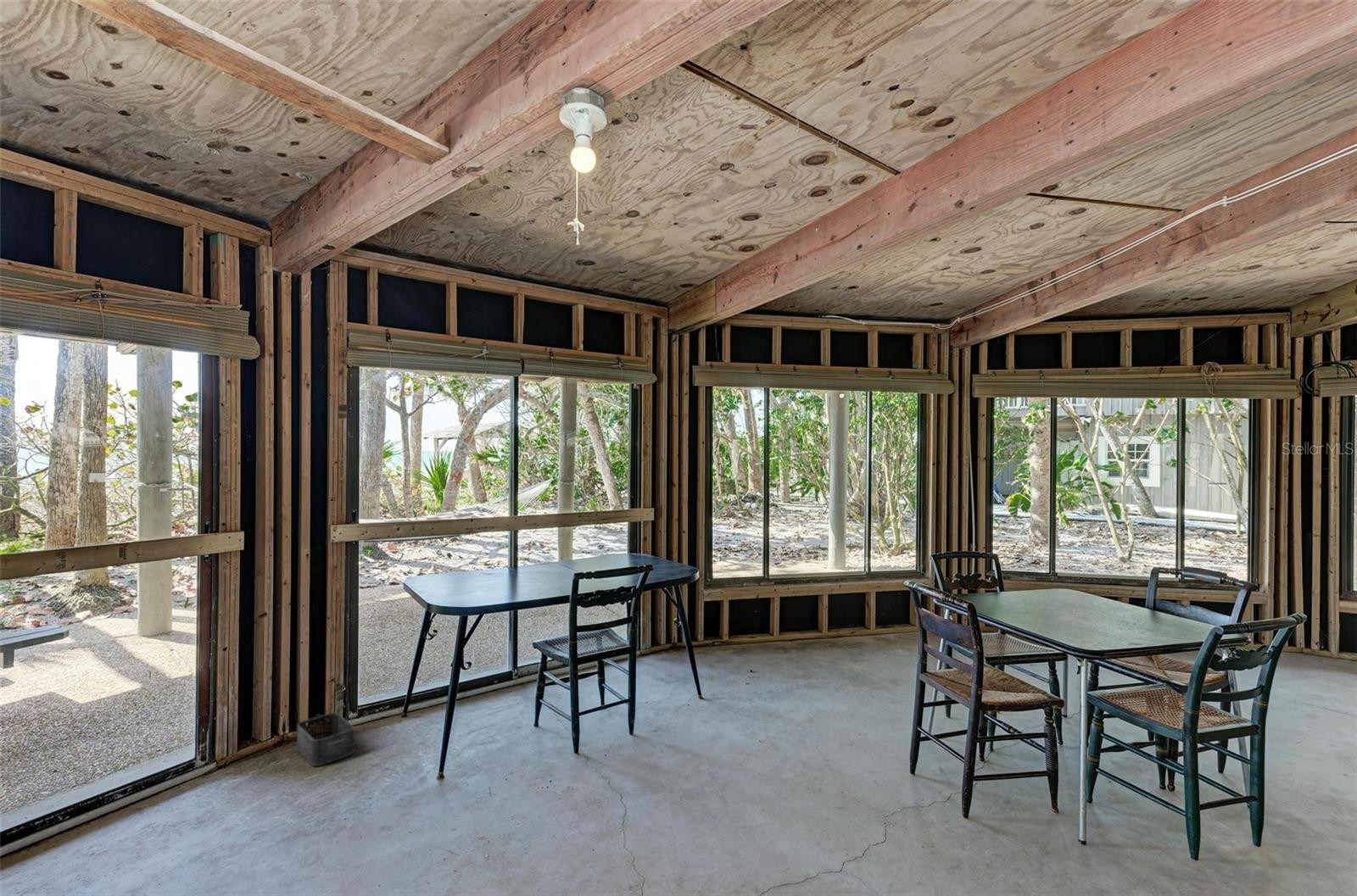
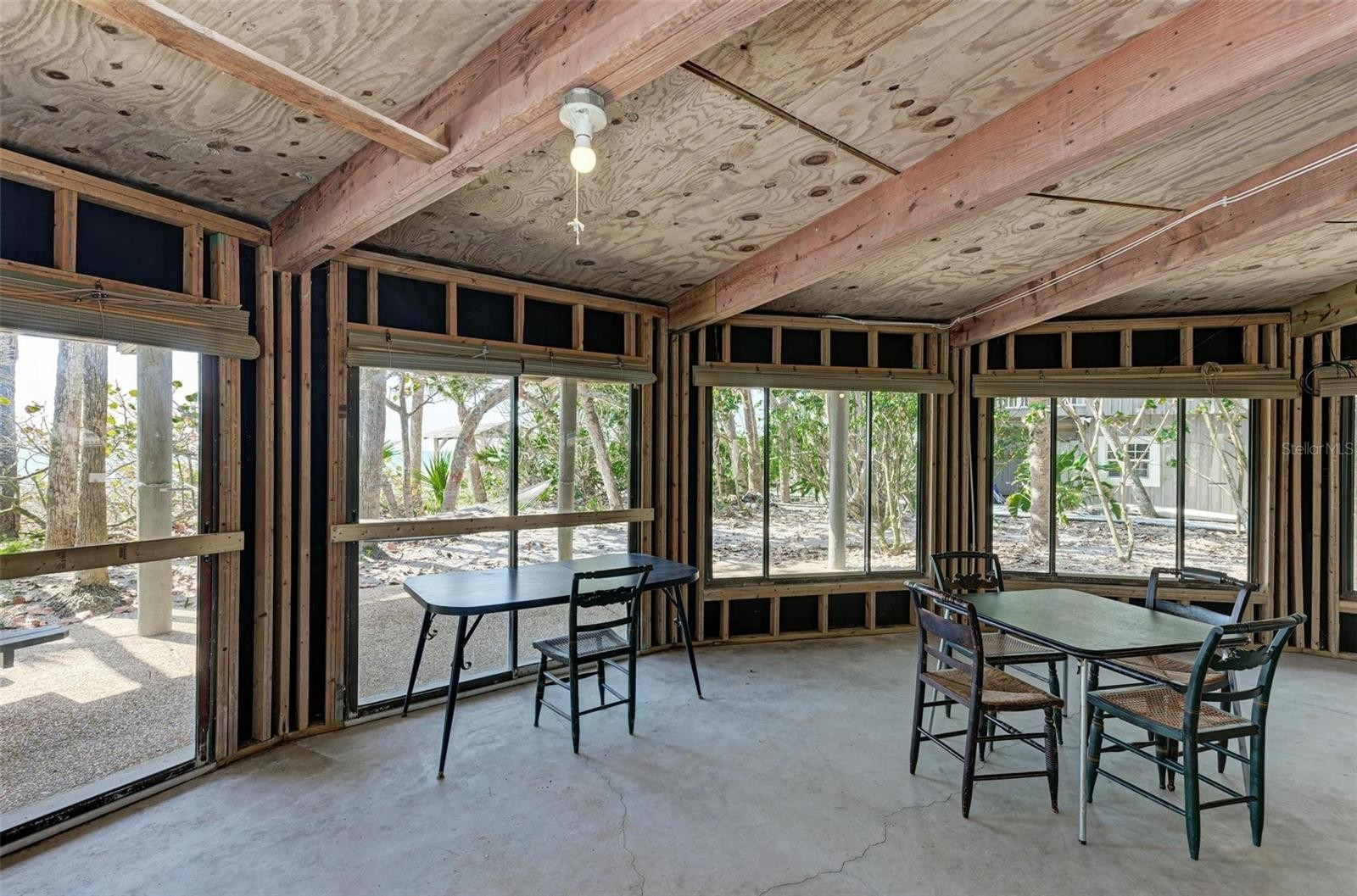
- storage bin (325, 738)
